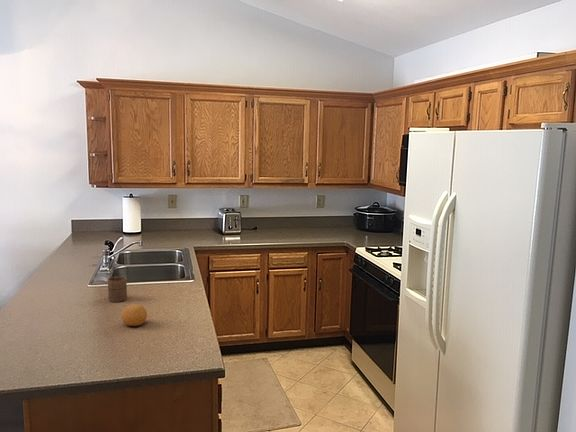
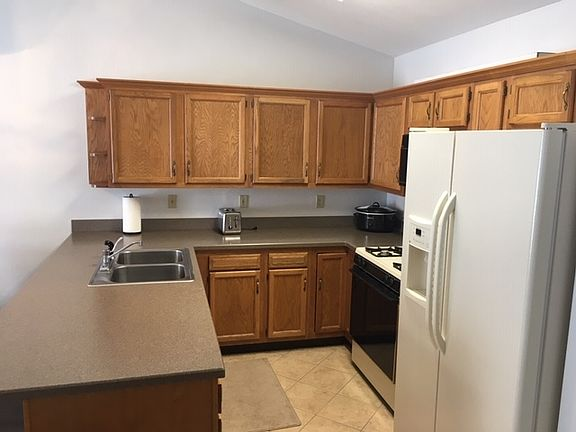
- cup (117, 288)
- fruit (134, 314)
